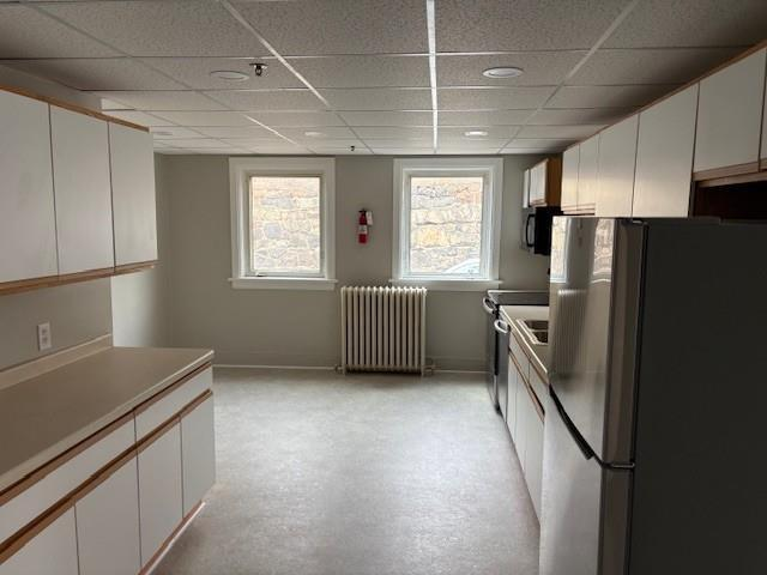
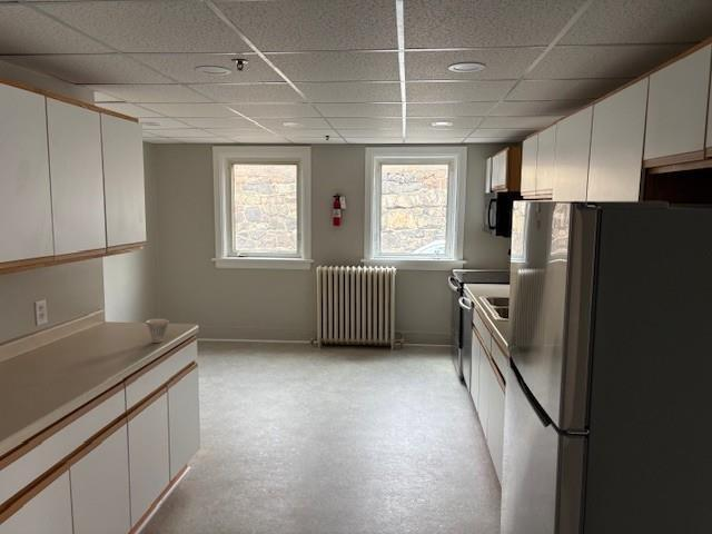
+ cup (158, 330)
